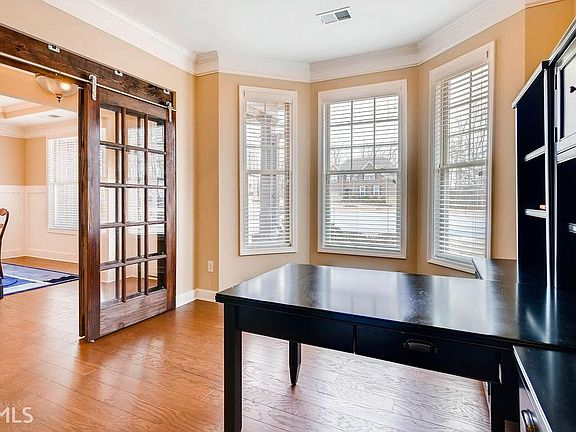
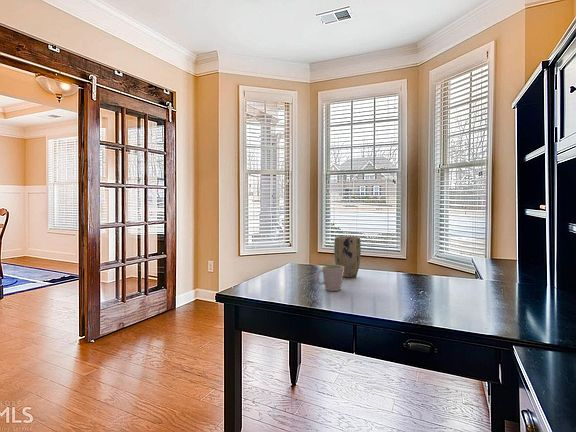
+ plant pot (347, 256)
+ mug (329, 278)
